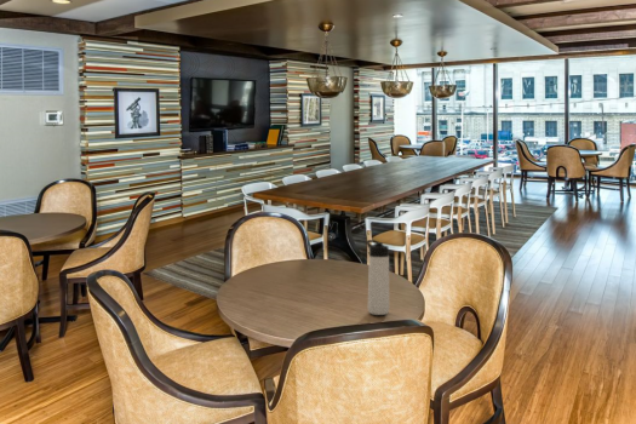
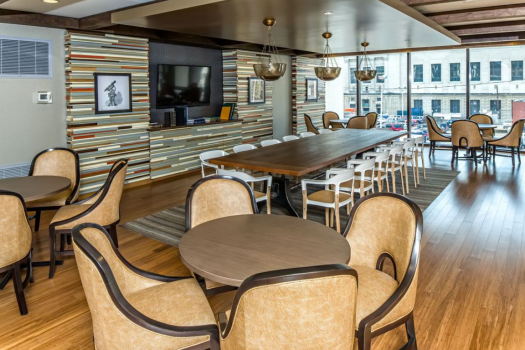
- thermos bottle (376, 276)
